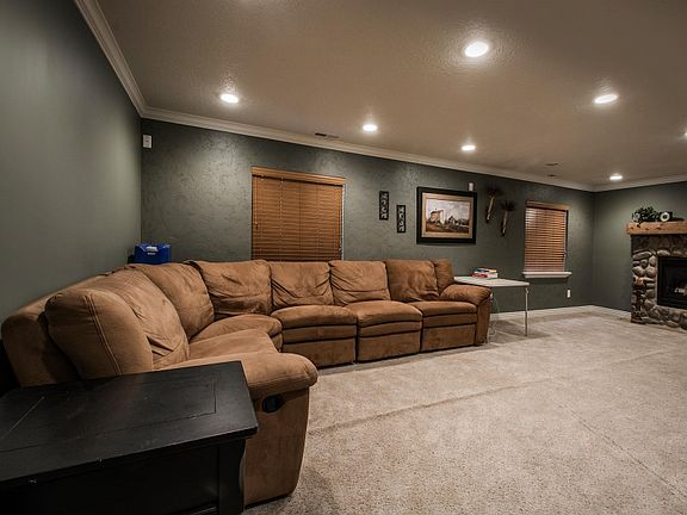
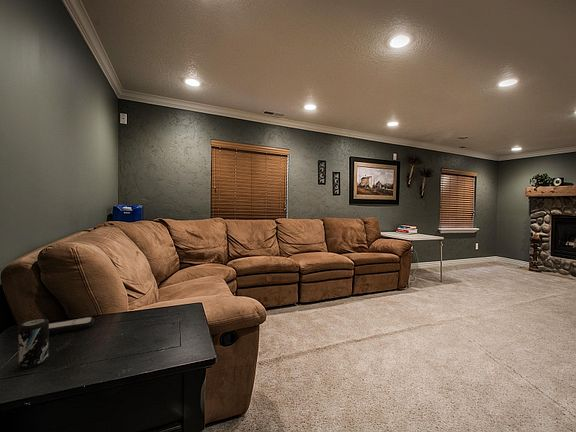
+ beverage can (34, 342)
+ remote control (66, 325)
